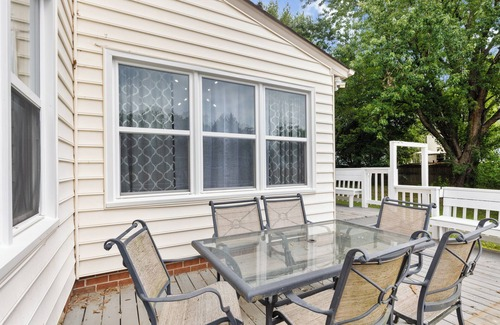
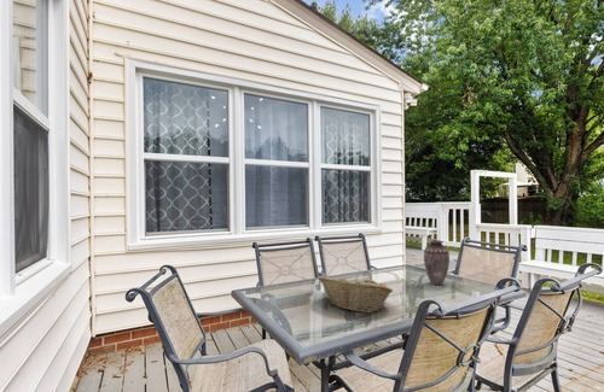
+ fruit basket (354, 289)
+ vase (436, 262)
